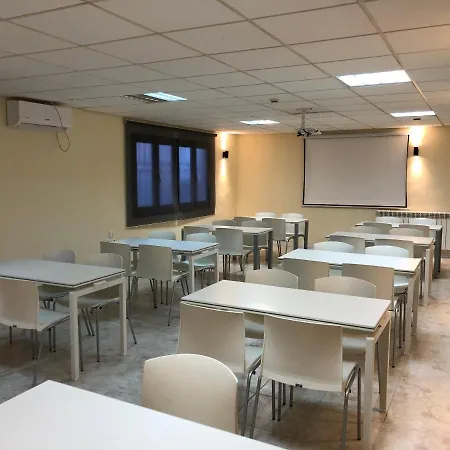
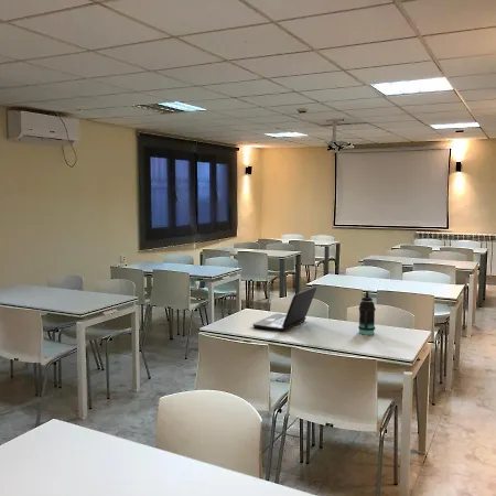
+ laptop (289, 308)
+ bottle (366, 313)
